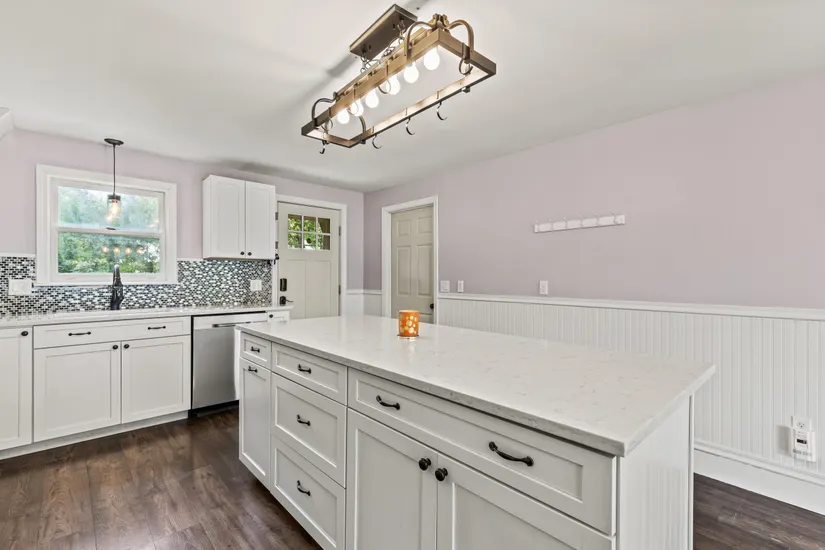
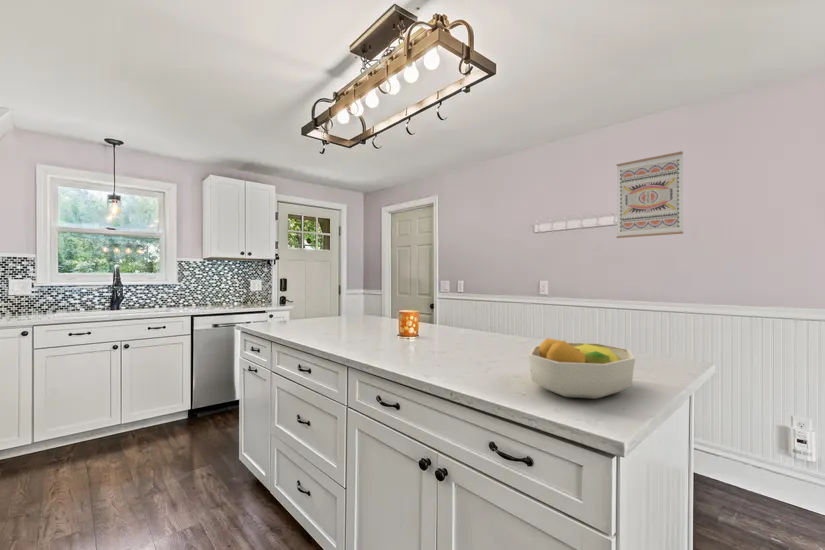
+ fruit bowl (580, 361)
+ wall art (648, 197)
